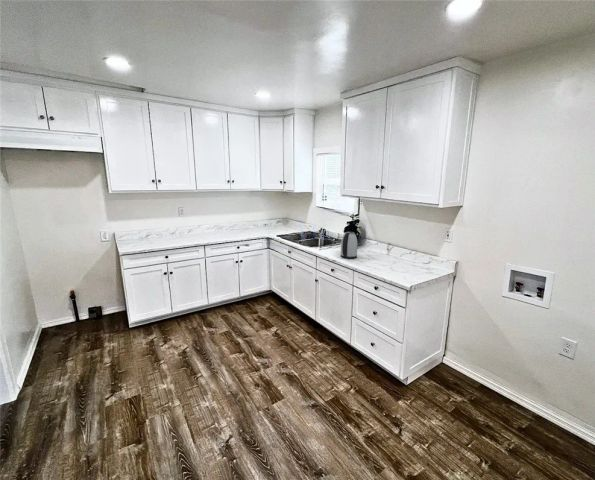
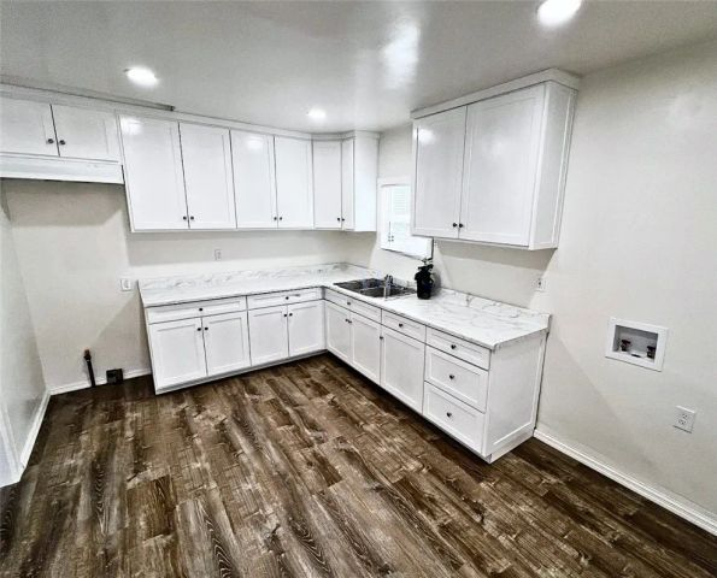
- kettle (347, 244)
